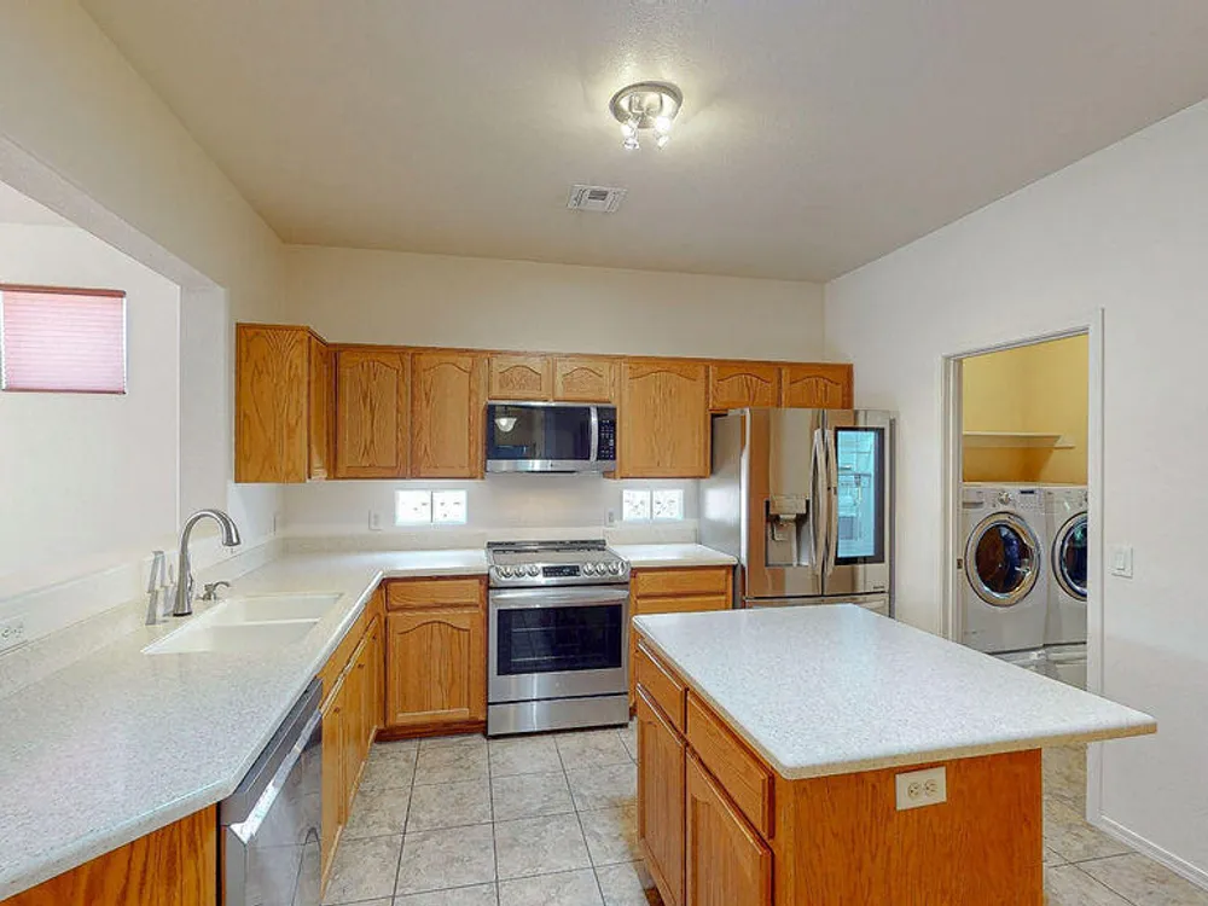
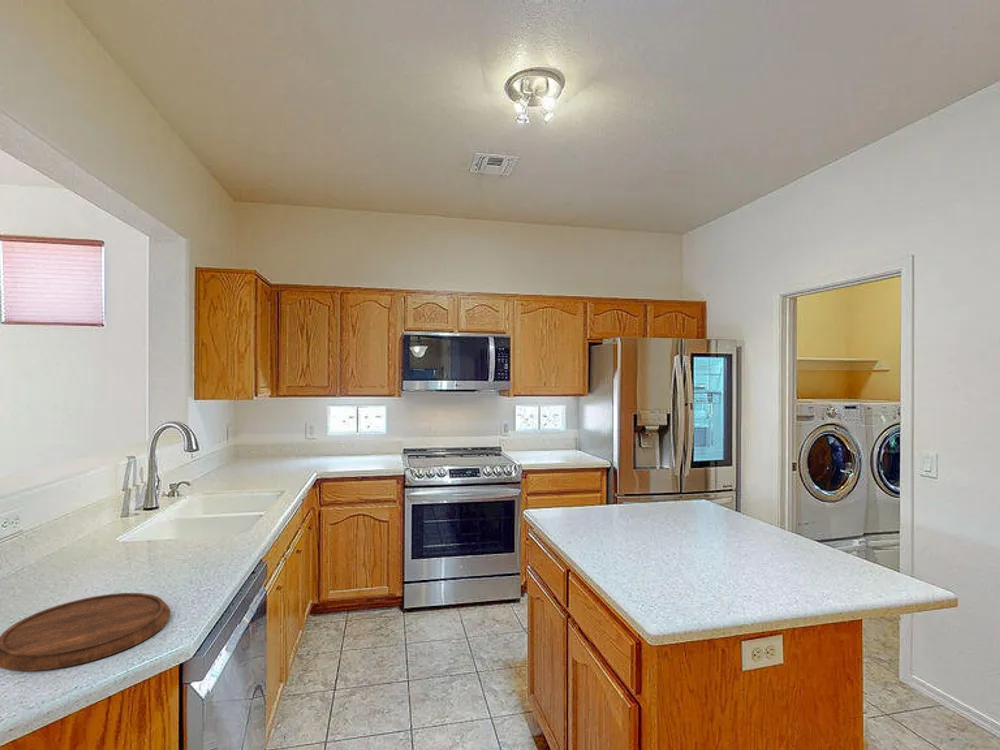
+ cutting board (87, 625)
